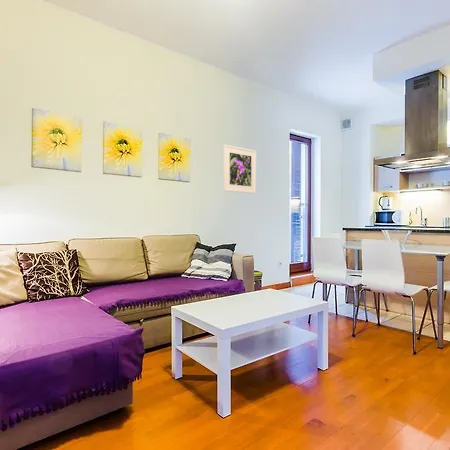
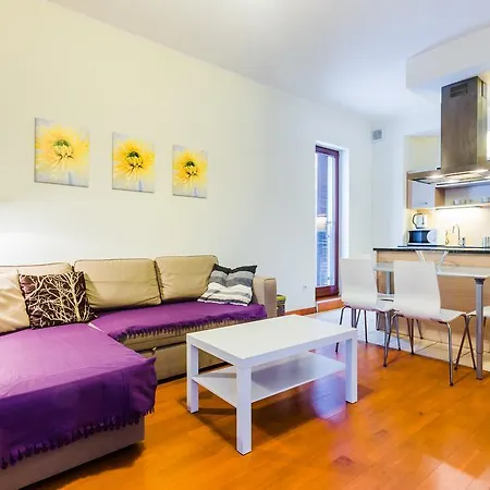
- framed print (240, 170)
